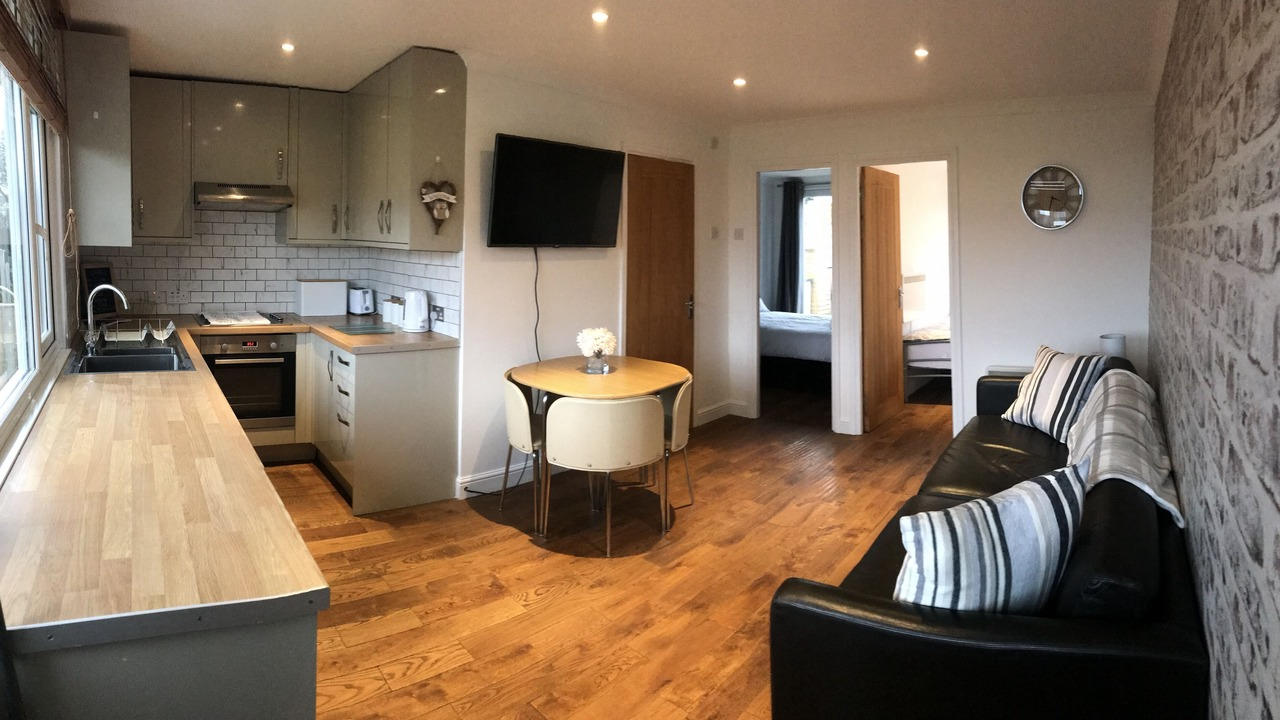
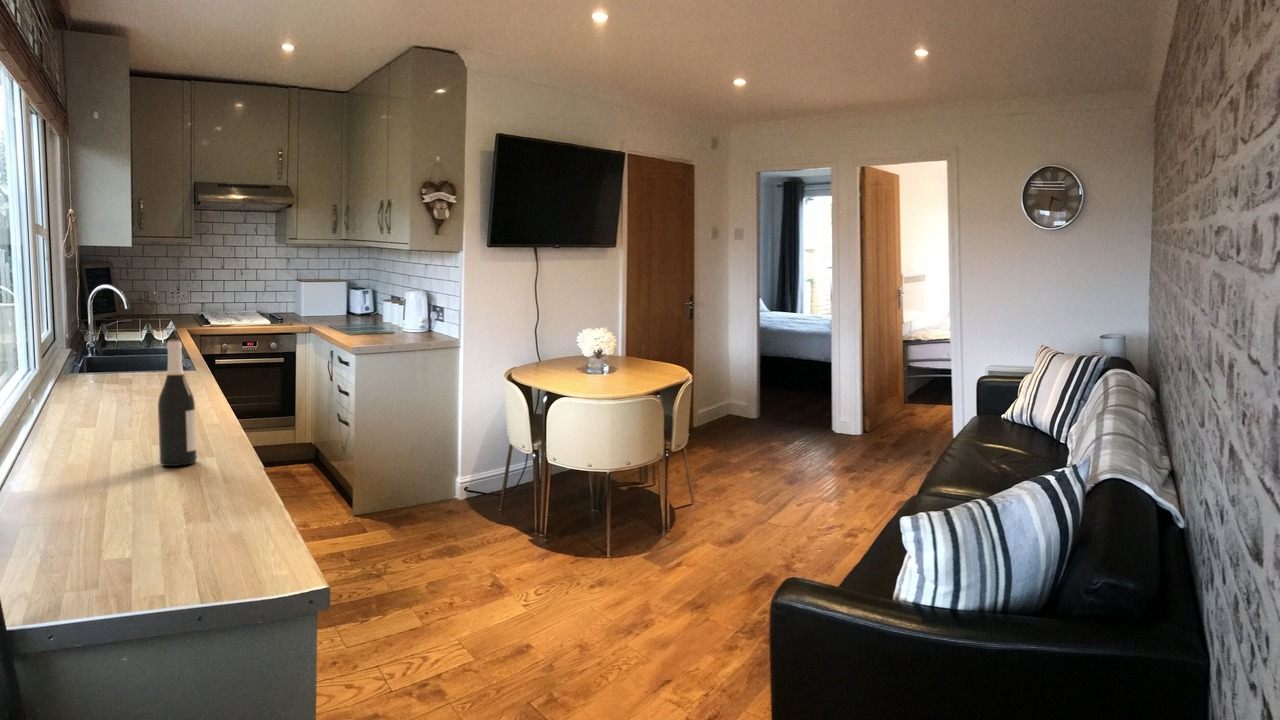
+ wine bottle (176, 401)
